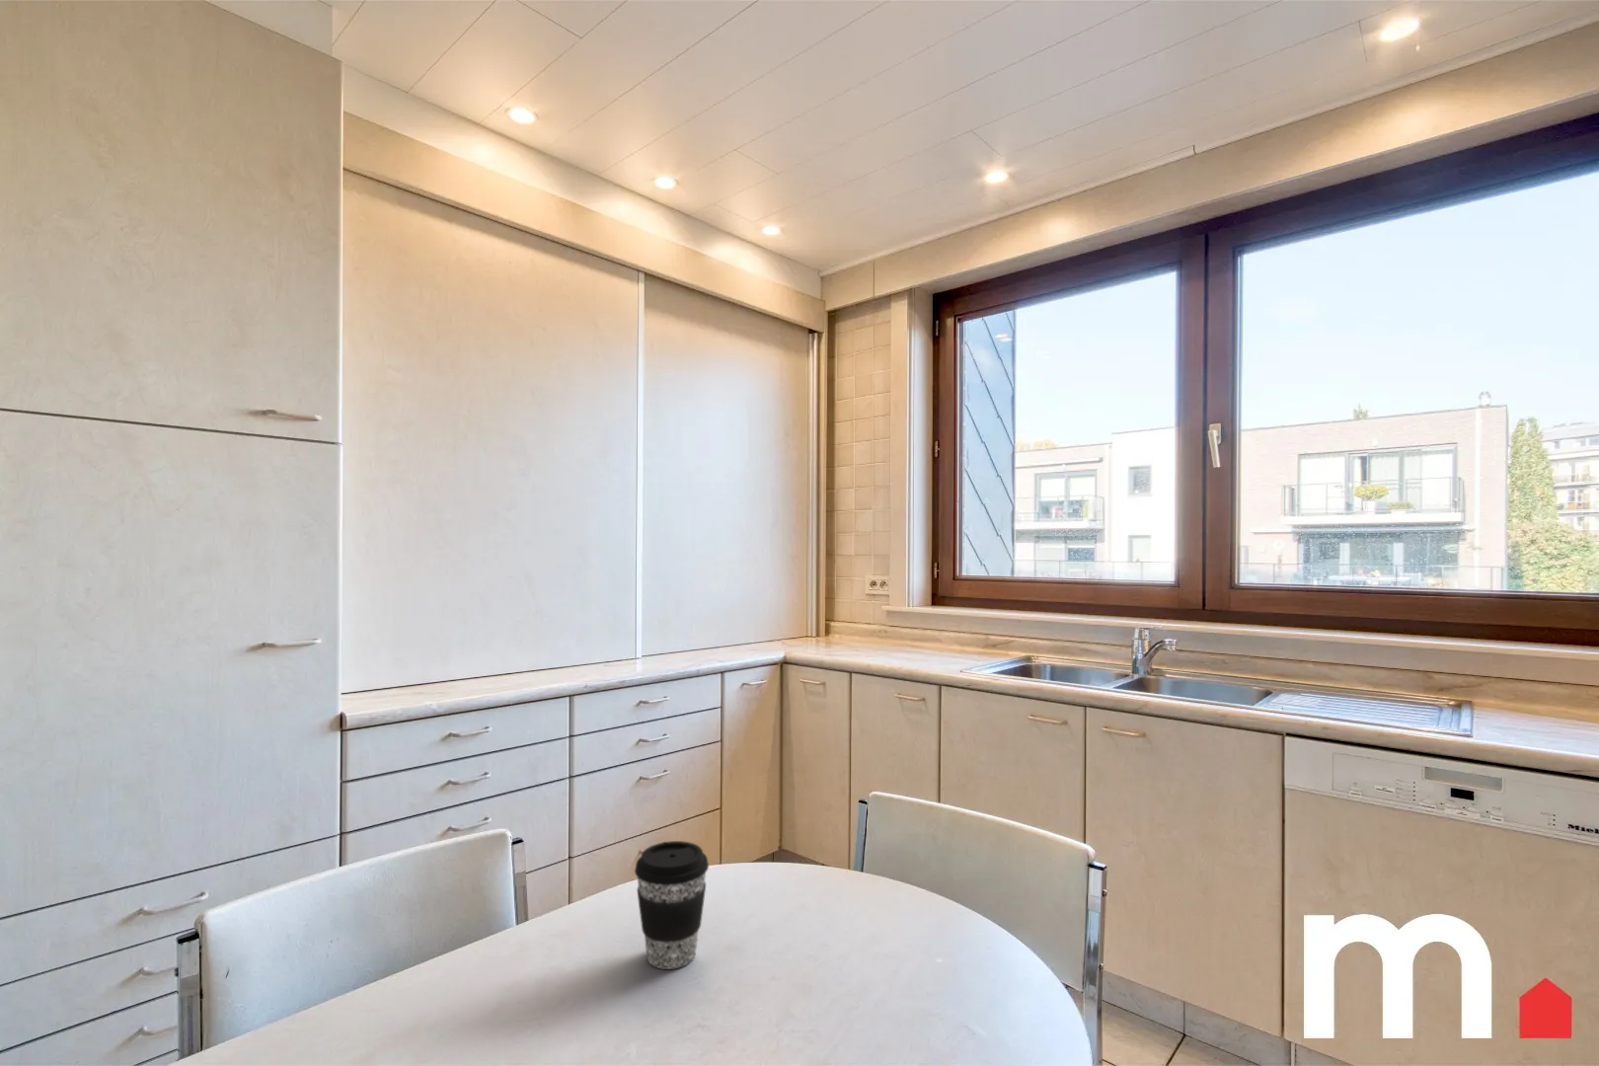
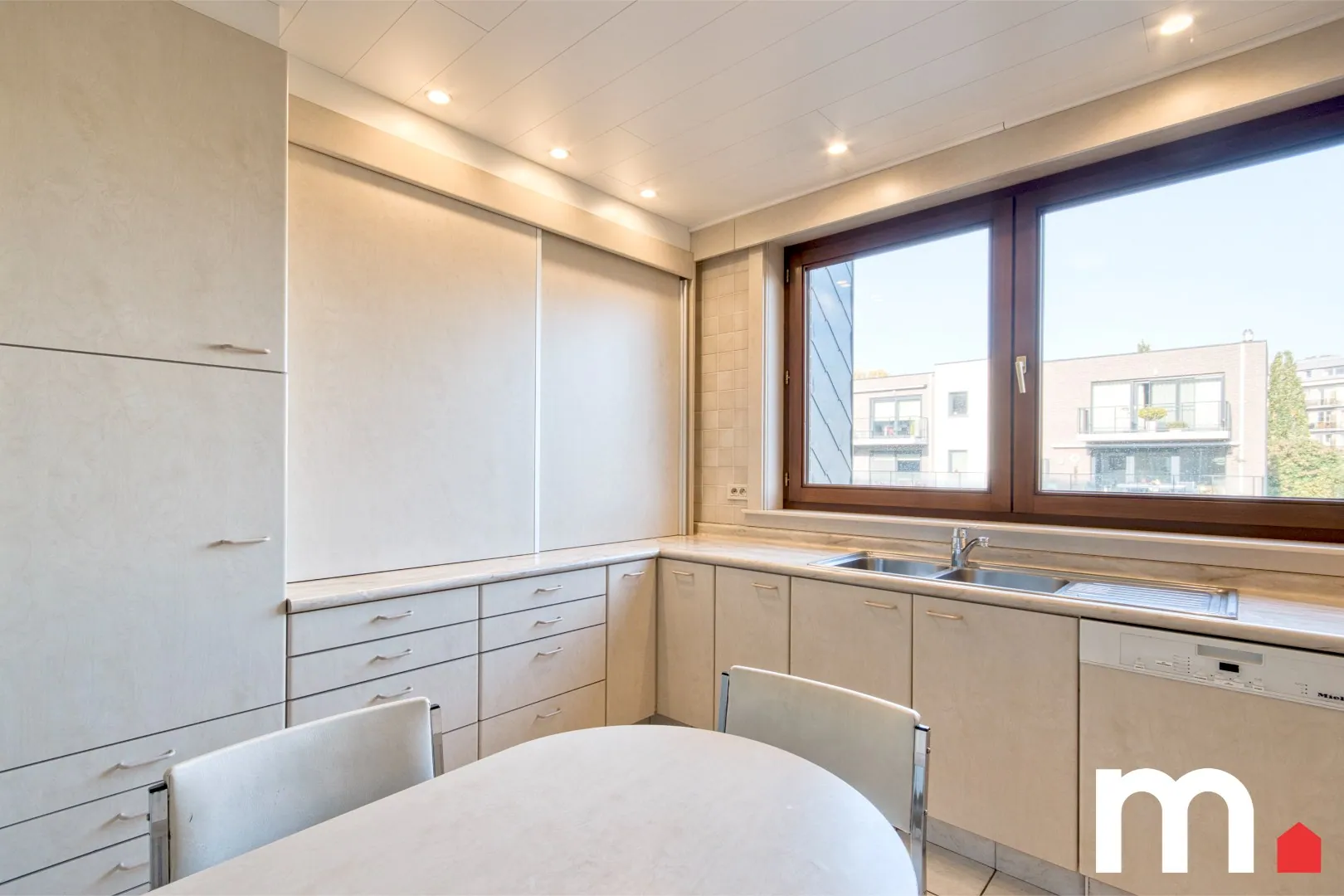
- coffee cup (671, 904)
